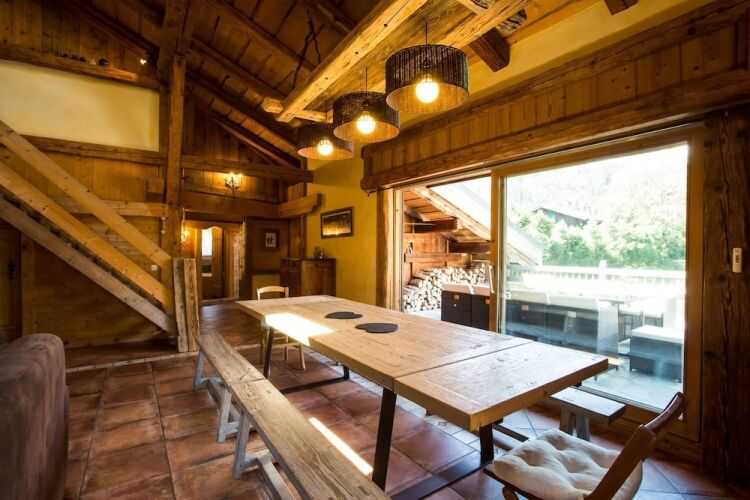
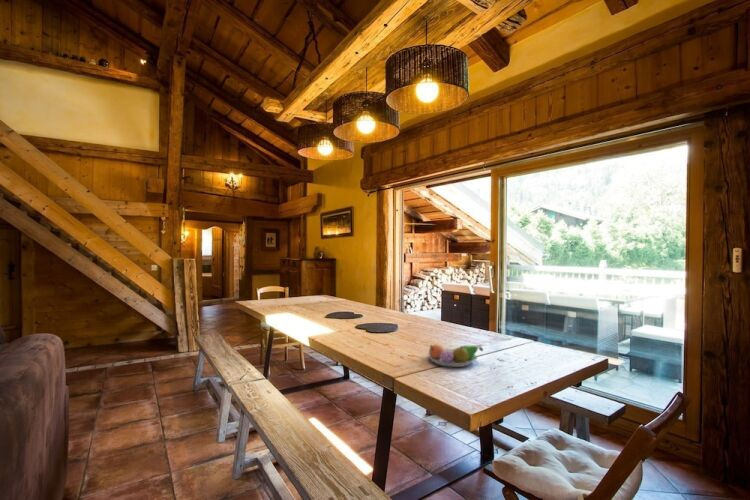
+ fruit bowl (453, 351)
